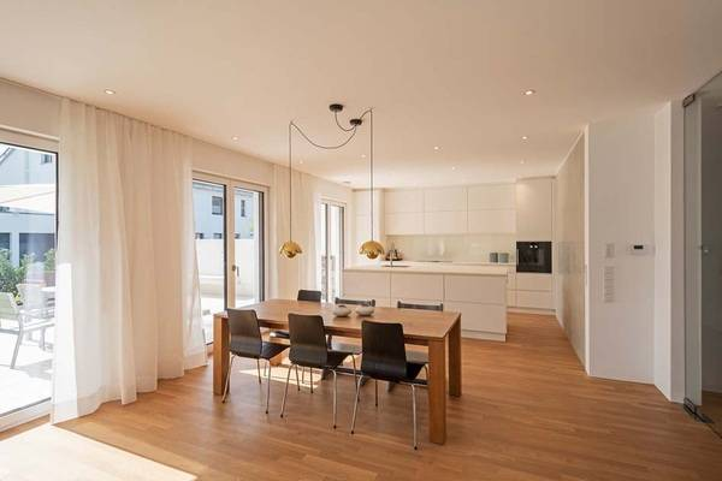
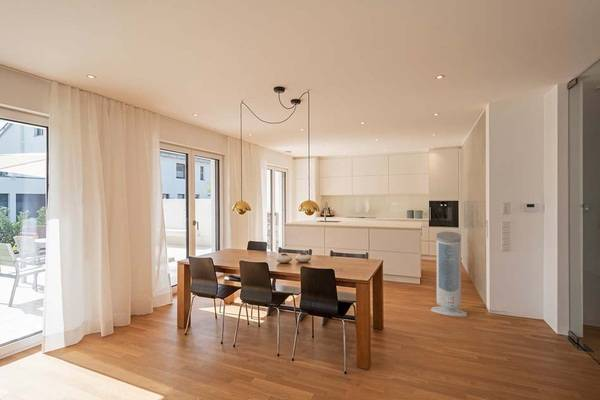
+ air purifier (448, 272)
